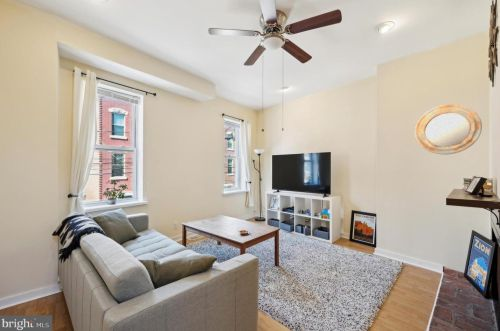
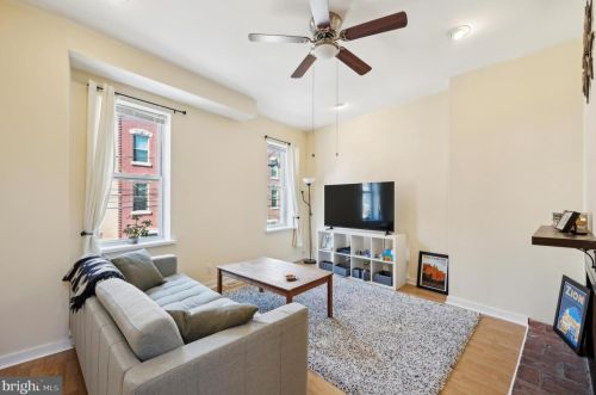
- home mirror (445, 129)
